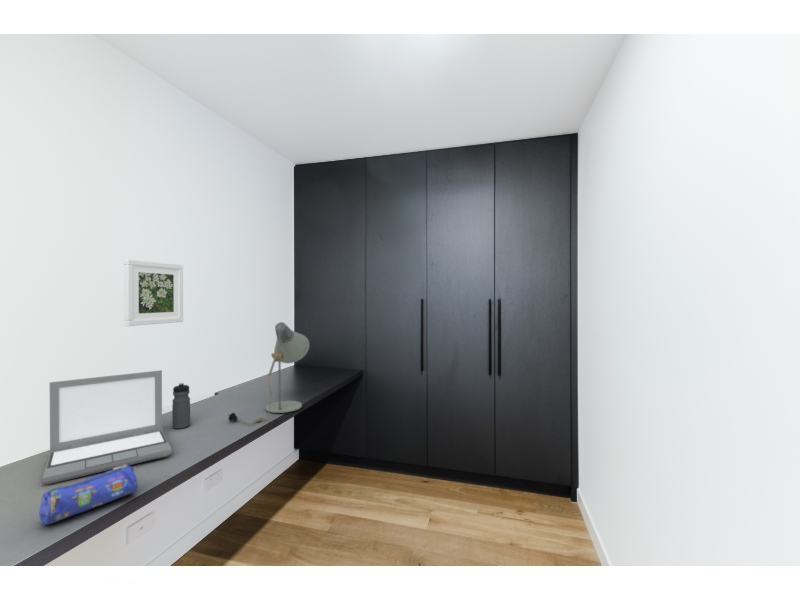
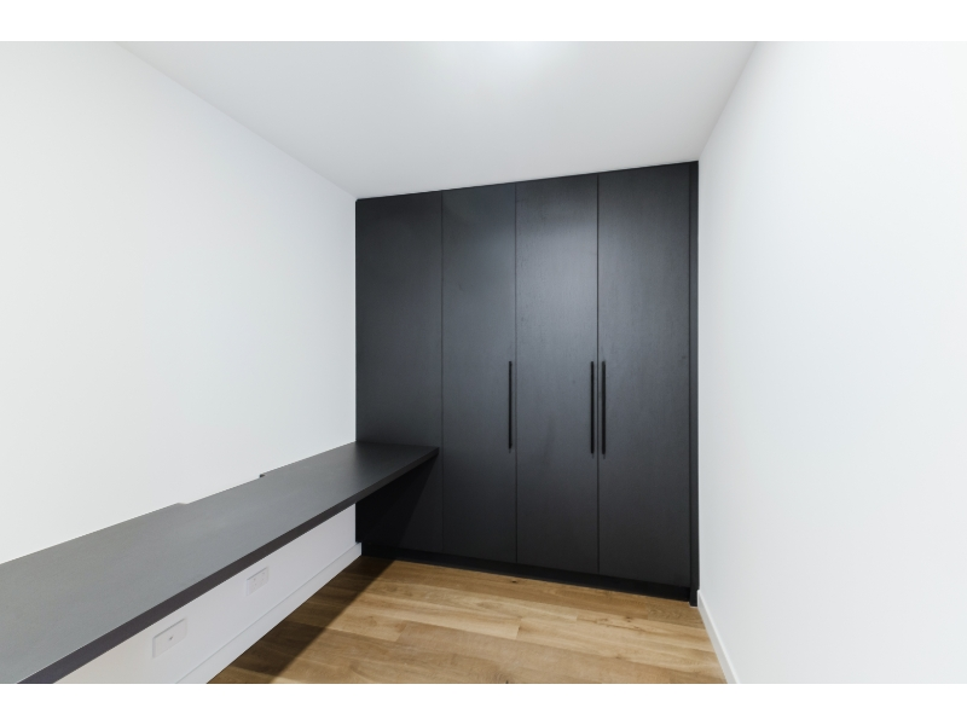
- laptop (111, 419)
- desk lamp (272, 365)
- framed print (156, 293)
- water bottle (181, 404)
- pencil case (92, 491)
